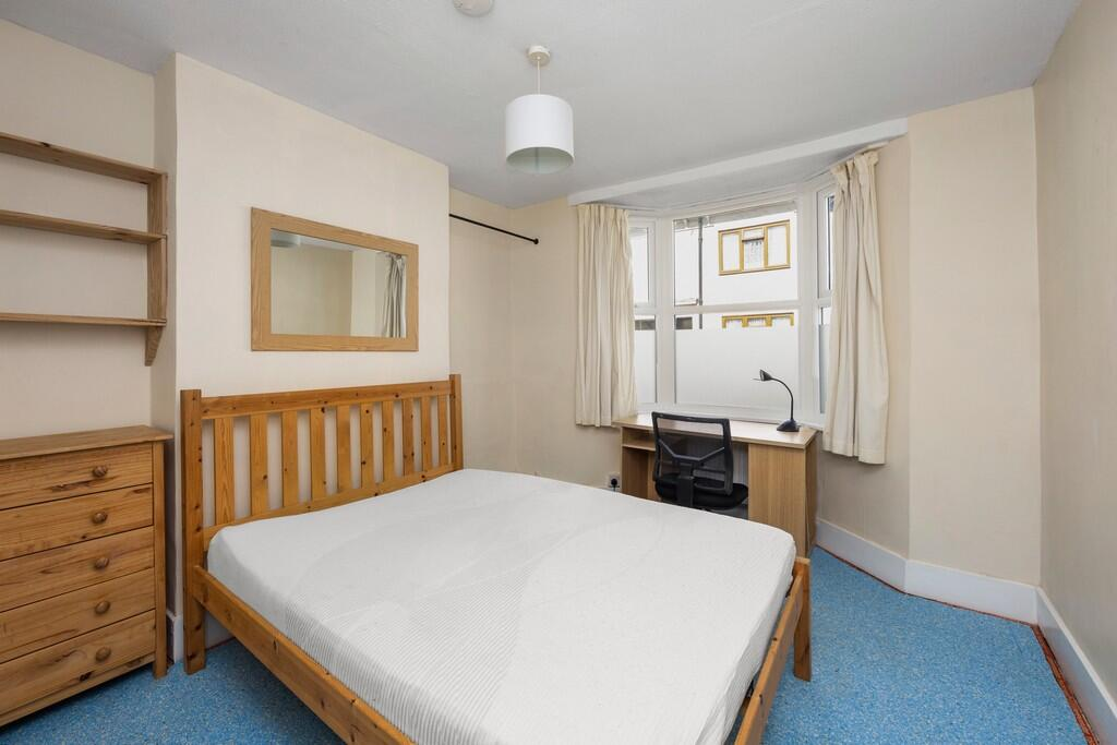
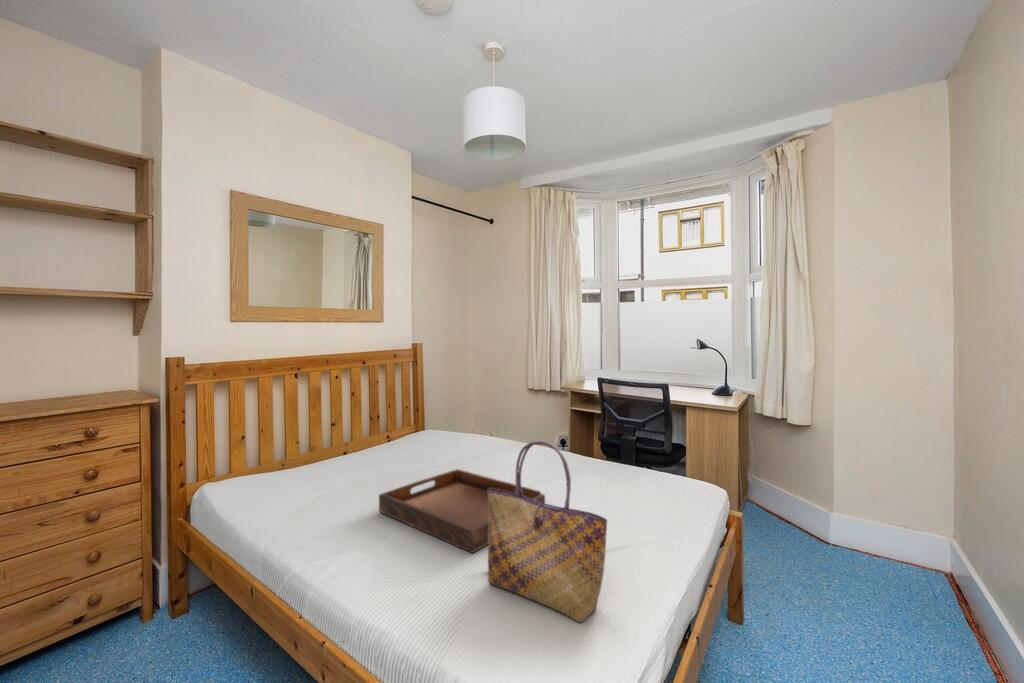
+ tote bag (540, 518)
+ serving tray (463, 502)
